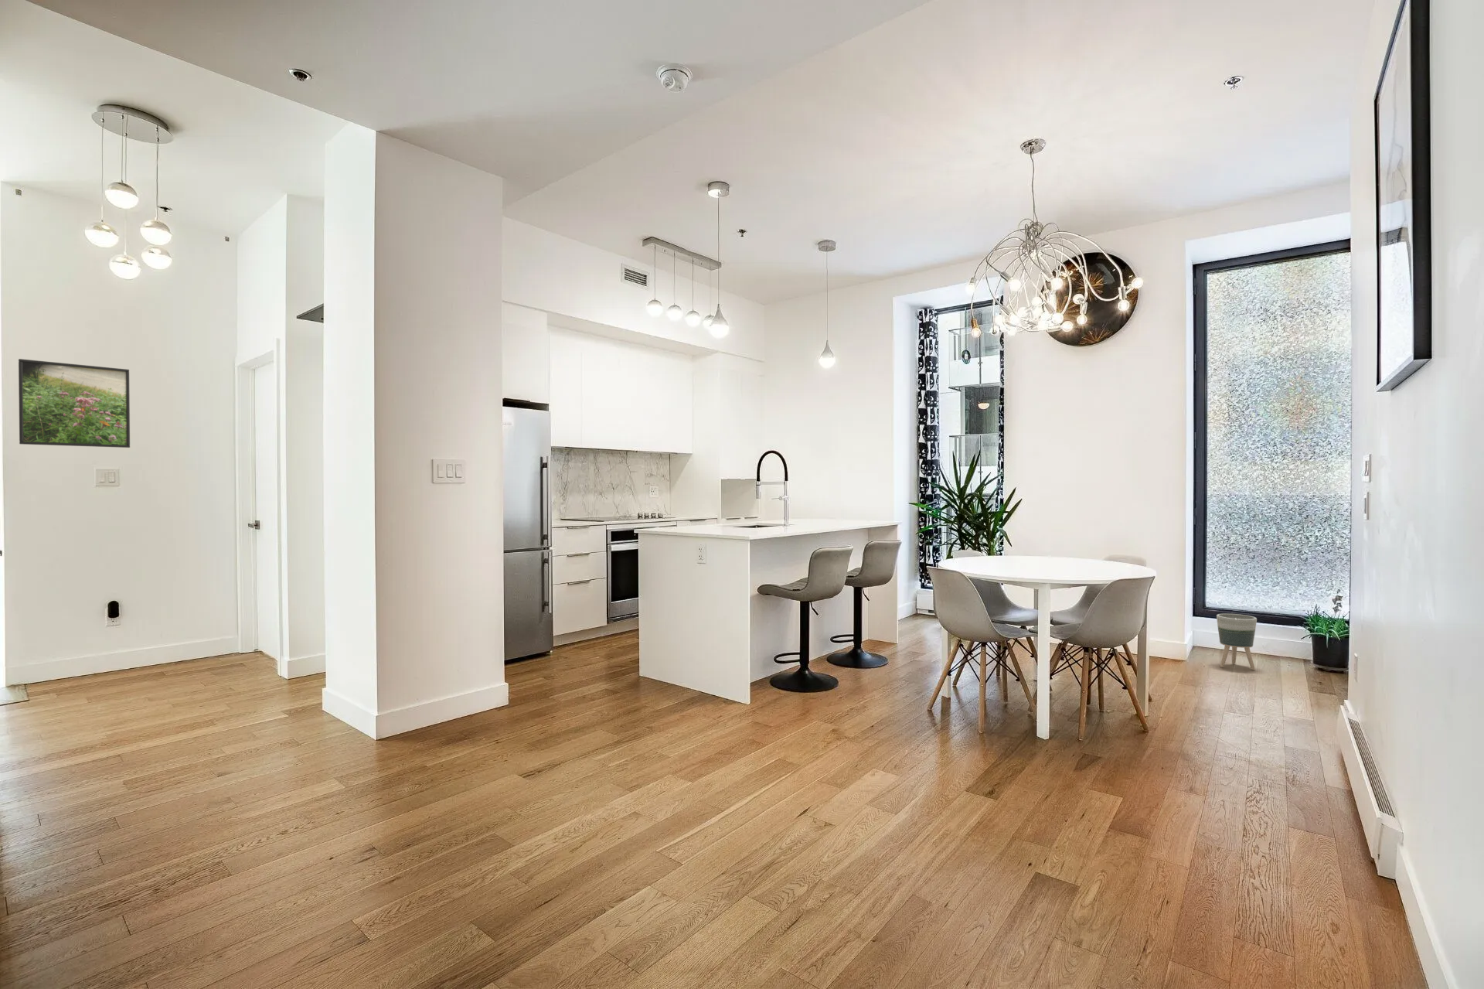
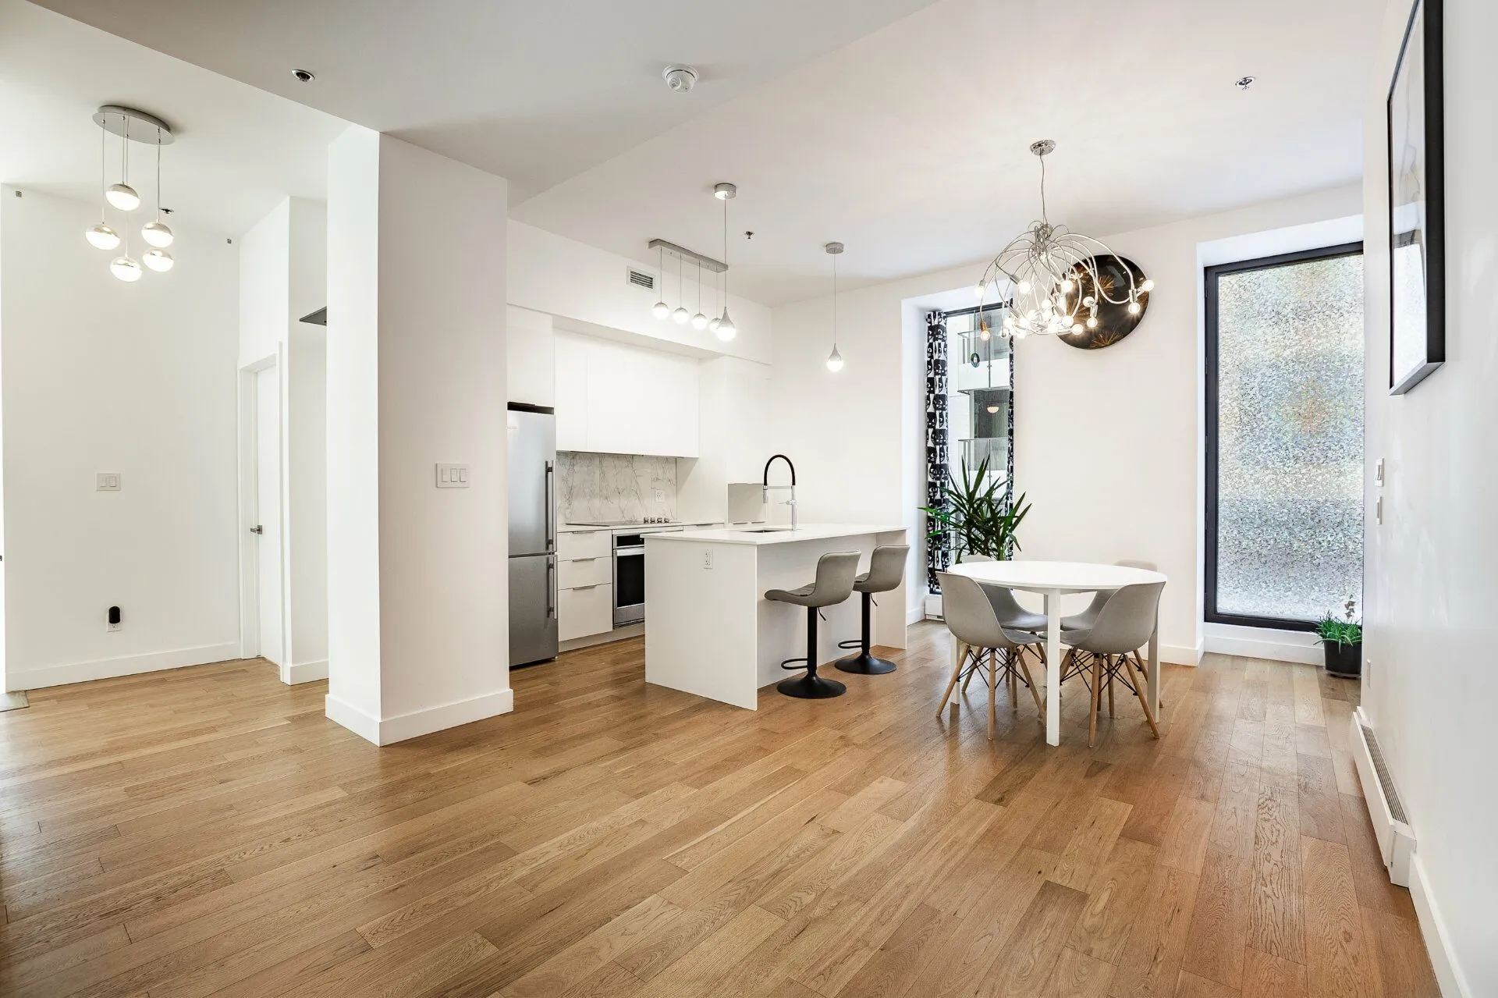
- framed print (76, 405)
- planter (1236, 641)
